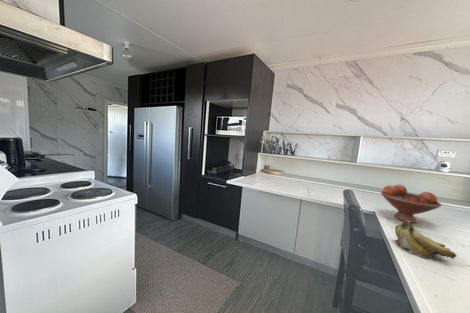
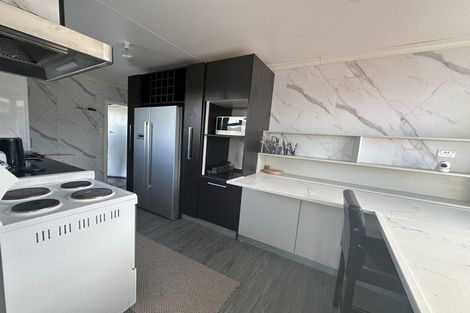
- fruit (423, 238)
- fruit bowl (407, 203)
